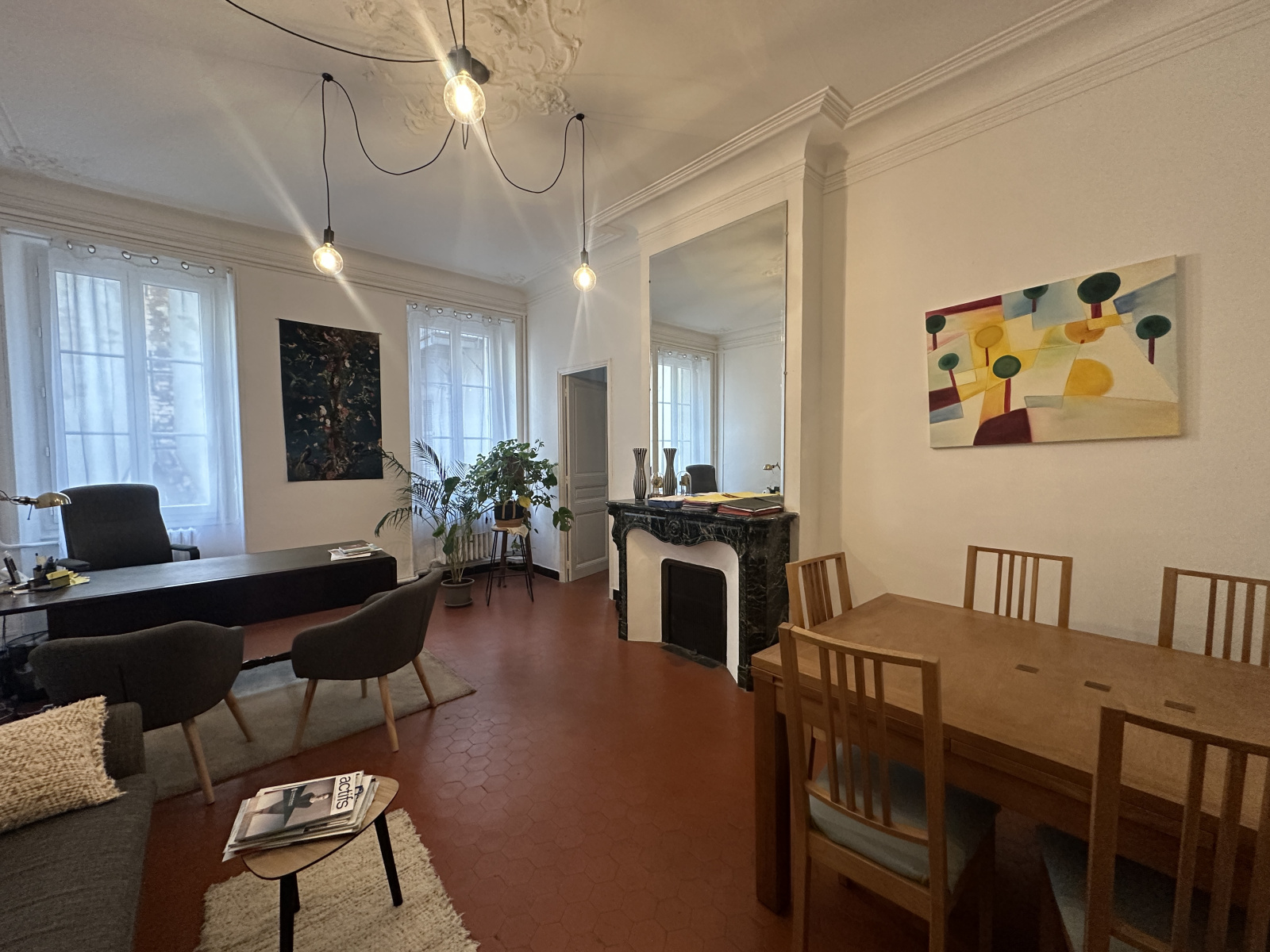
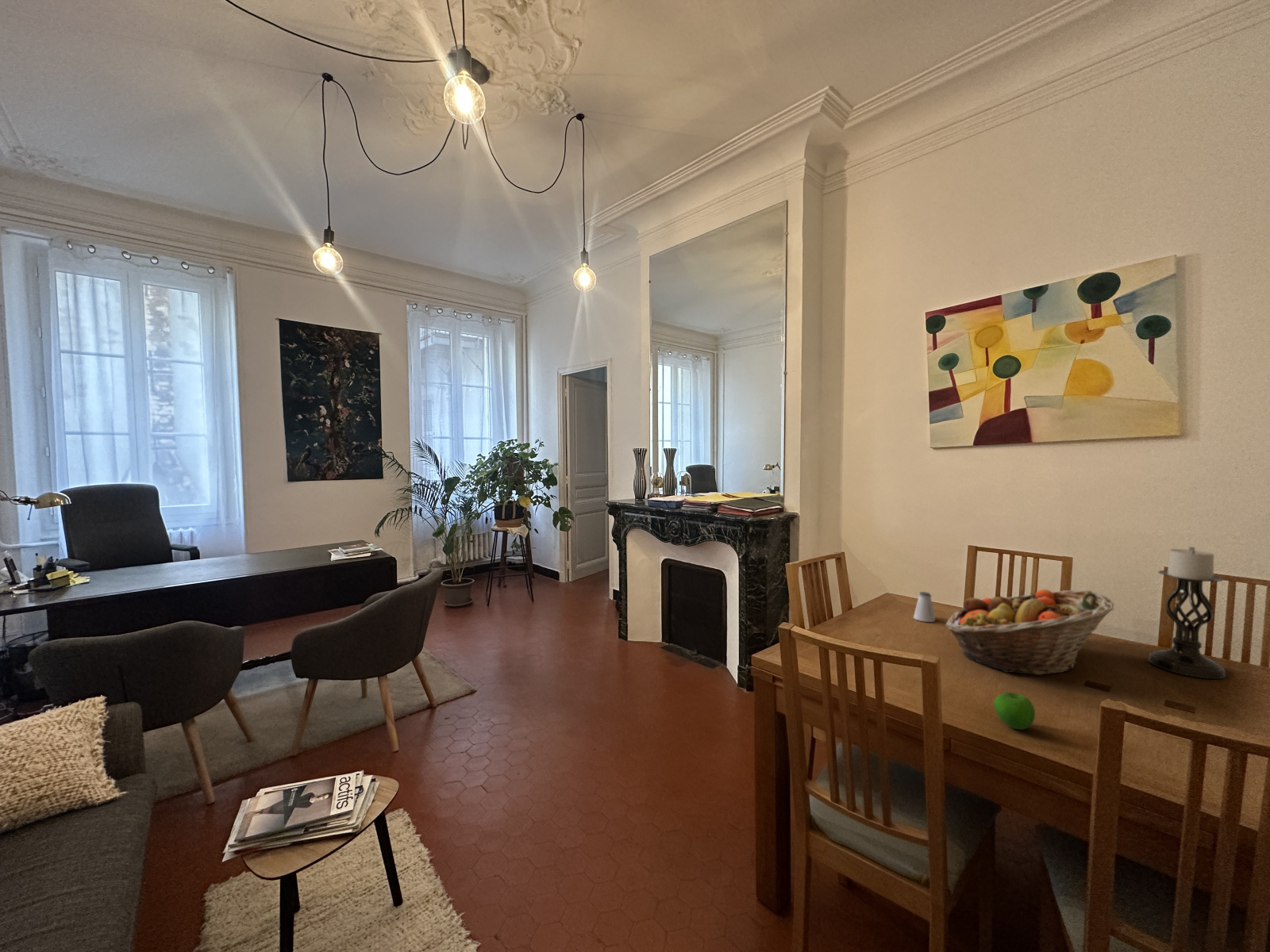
+ candle holder (1191, 609)
+ fruit basket (1023, 623)
+ saltshaker (924, 605)
+ apple (1014, 711)
